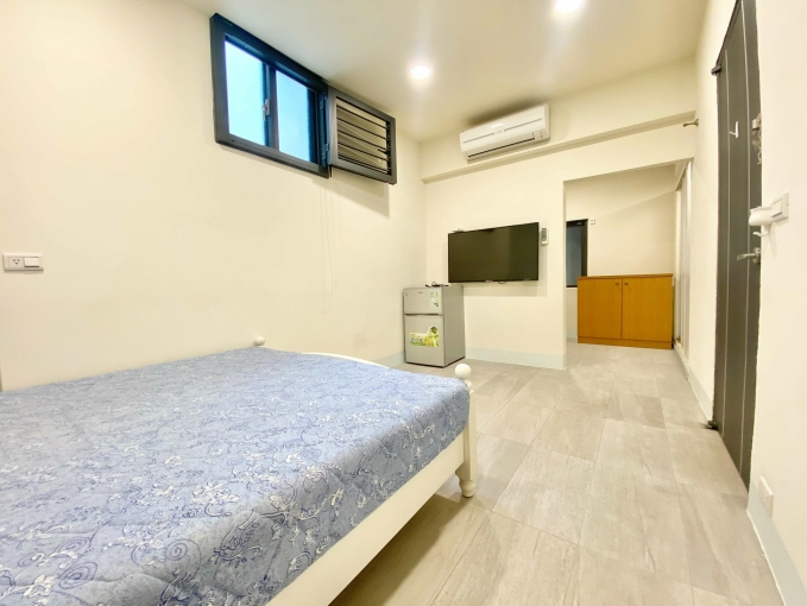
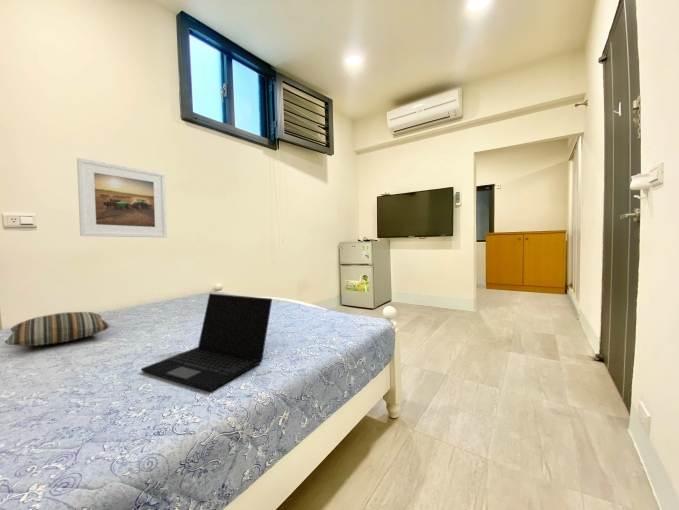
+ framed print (126, 201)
+ laptop (210, 333)
+ pillow (61, 327)
